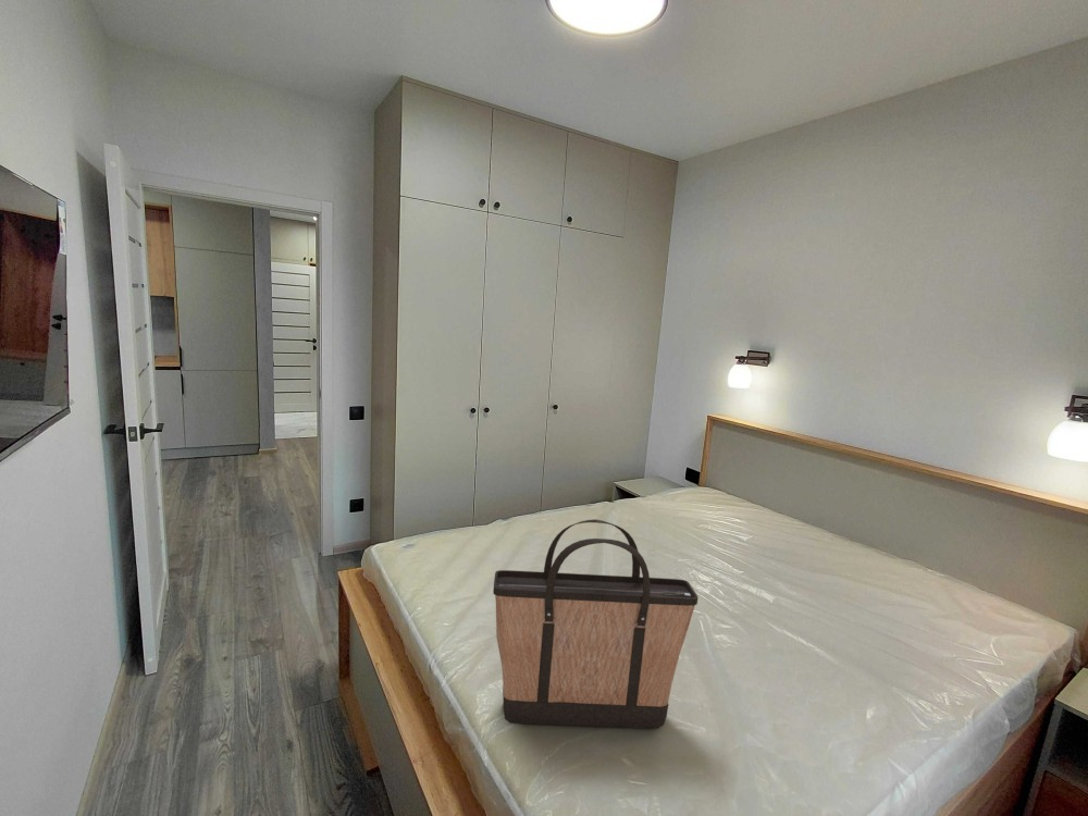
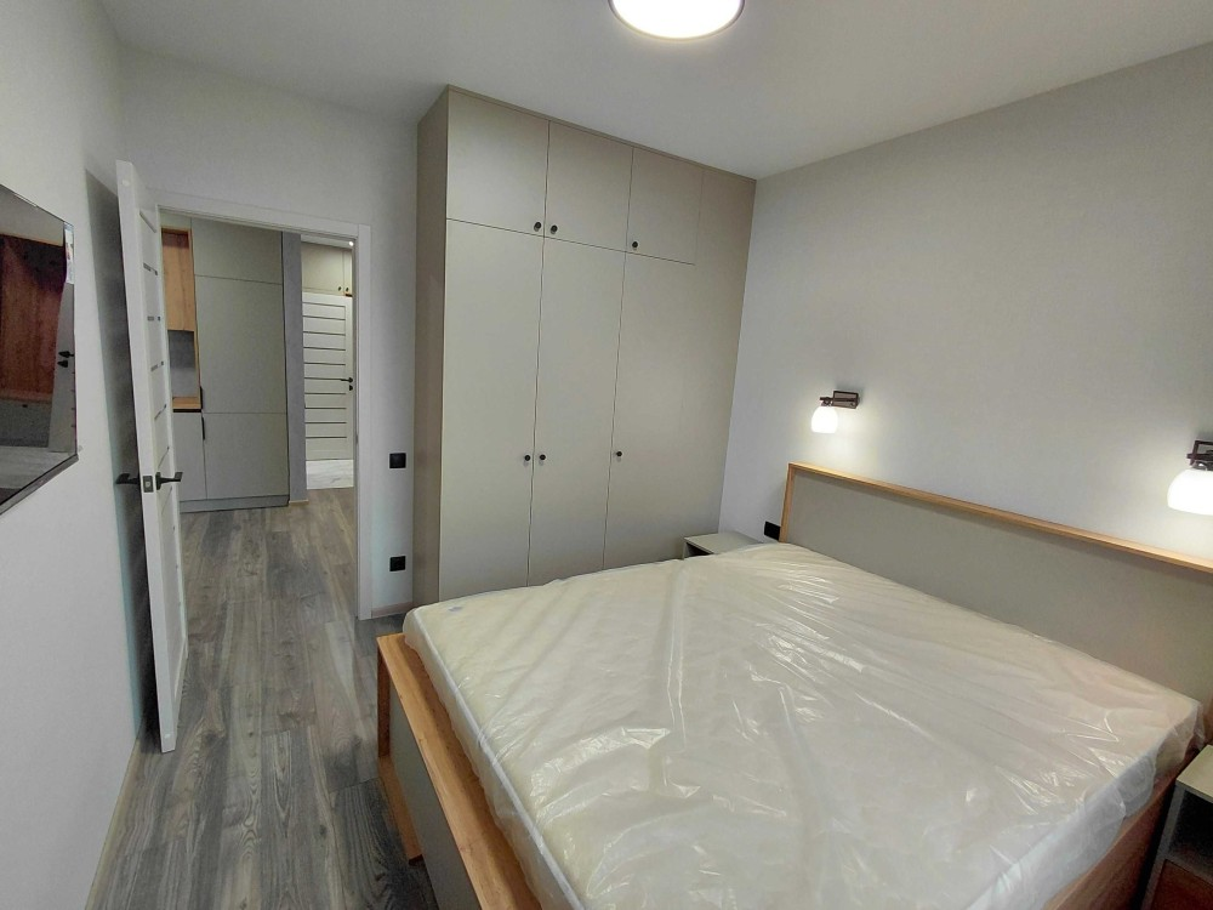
- shopping bag (591, 625)
